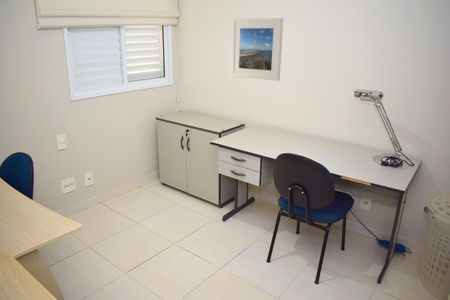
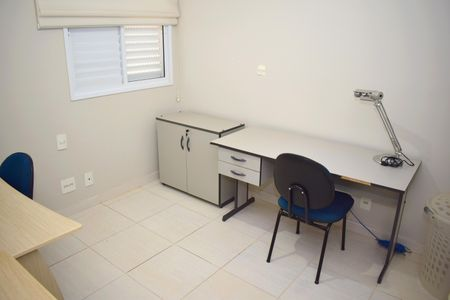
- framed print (255, 49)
